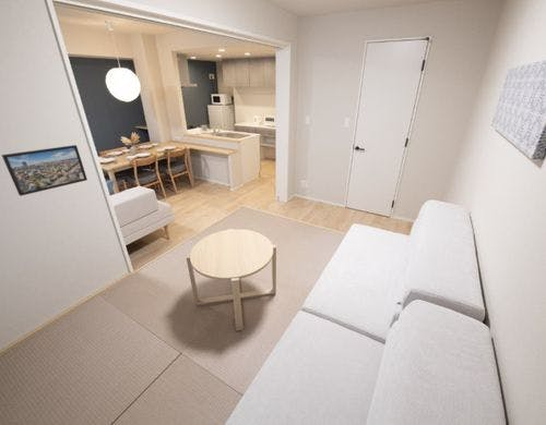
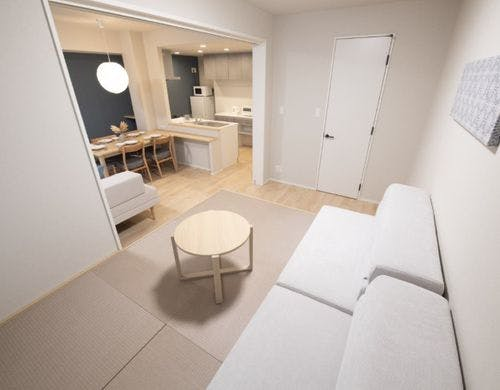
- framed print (49, 169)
